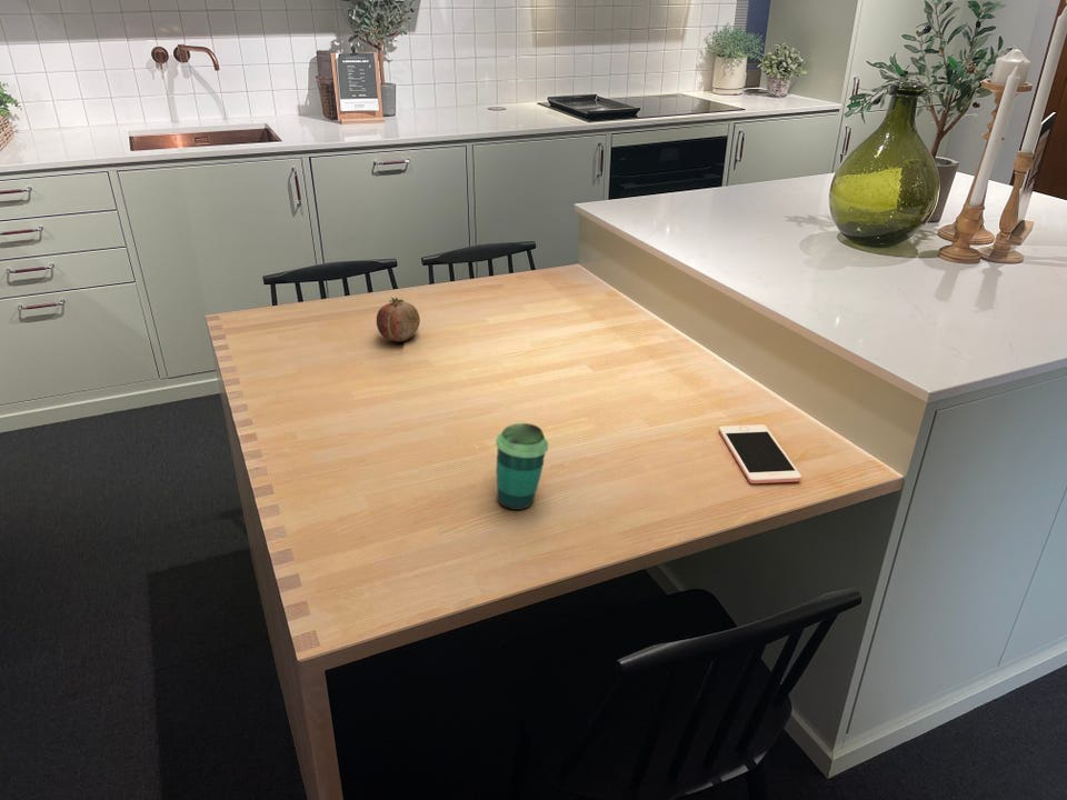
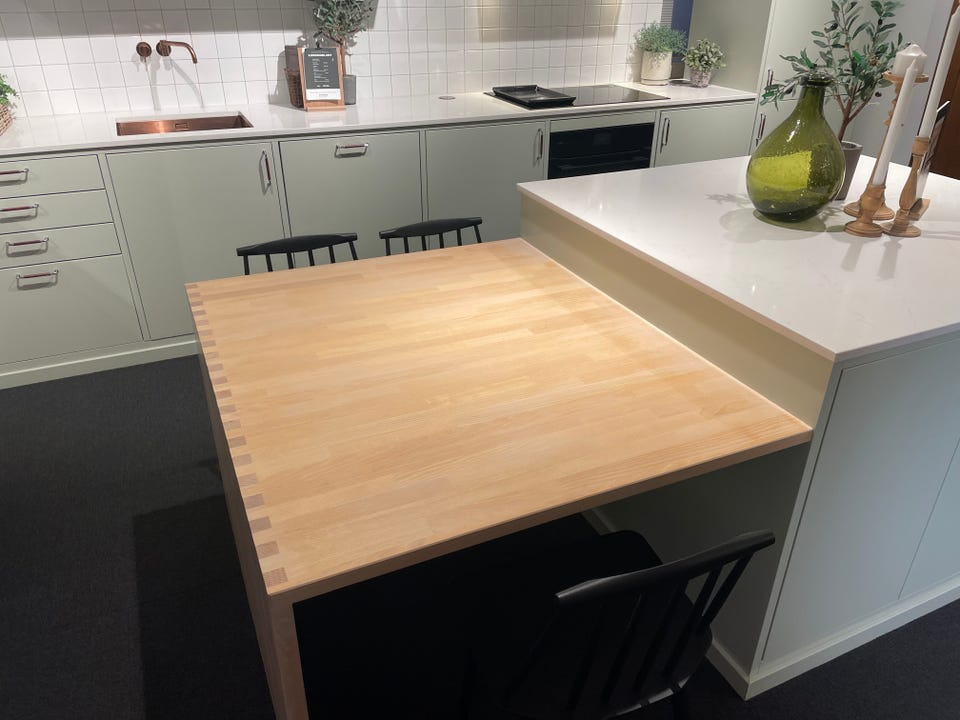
- fruit (398, 319)
- cup (521, 467)
- cell phone (757, 452)
